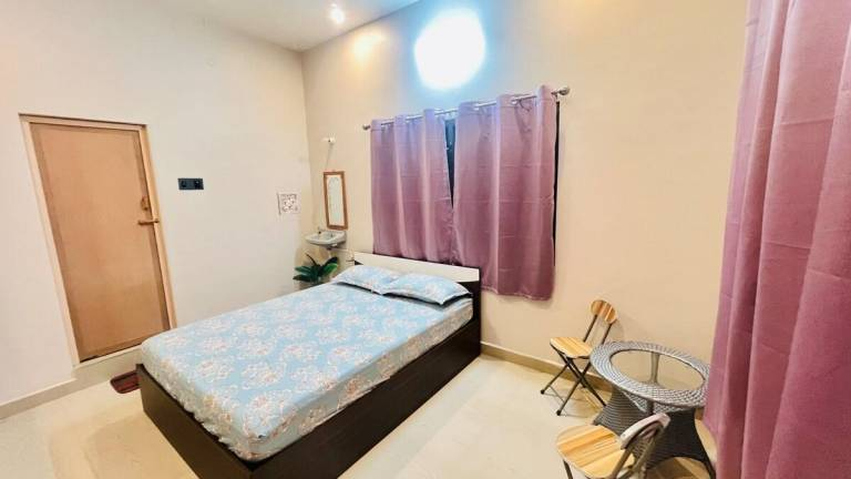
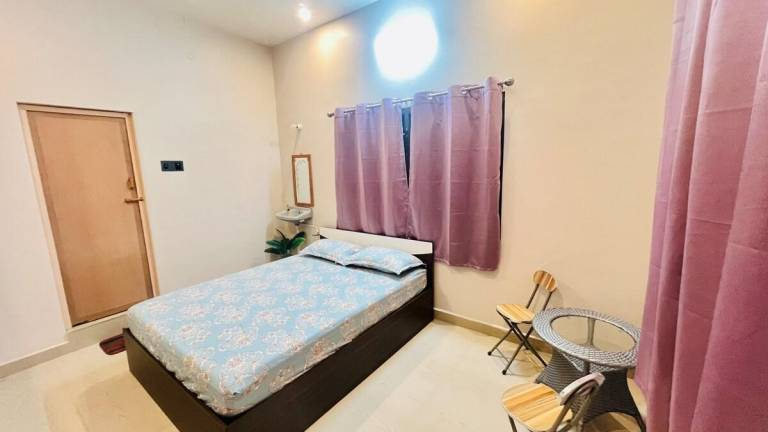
- wall ornament (288, 203)
